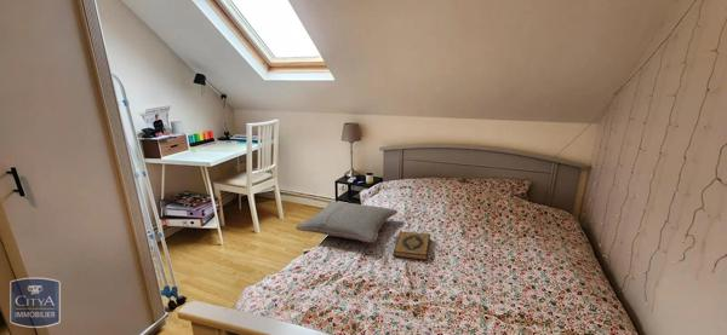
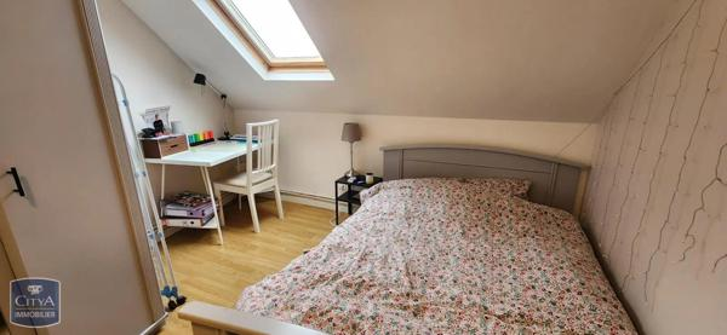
- hardback book (412, 244)
- pillow (349, 219)
